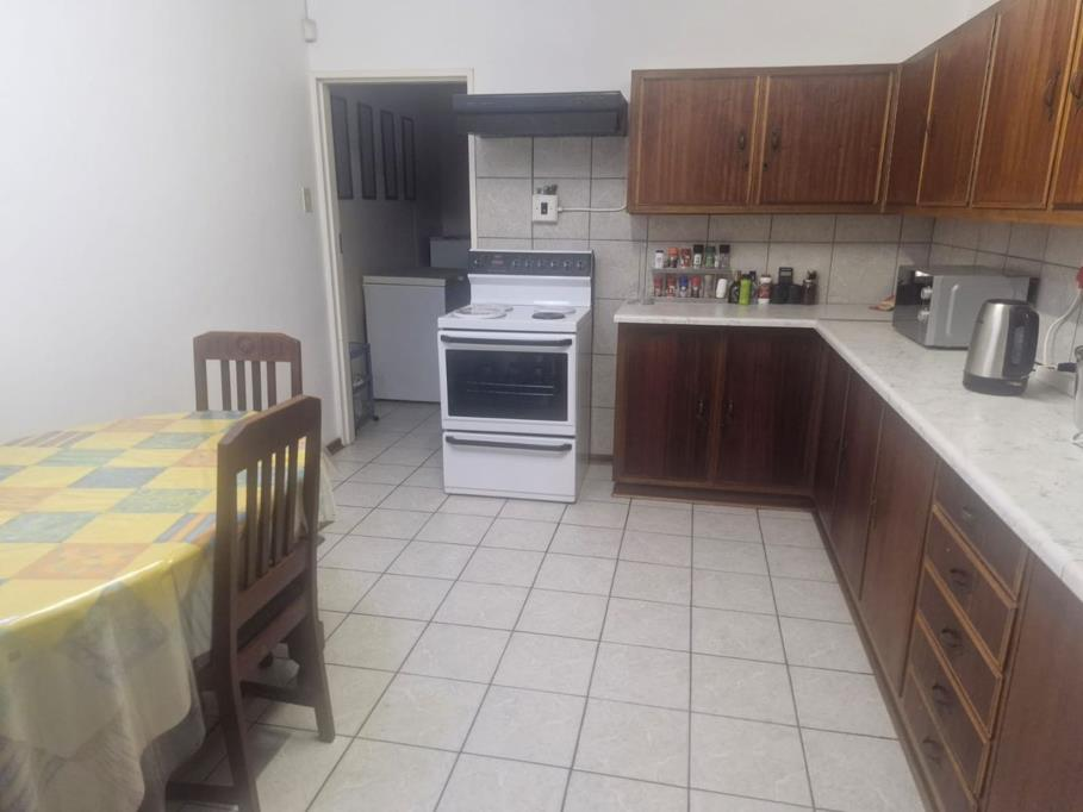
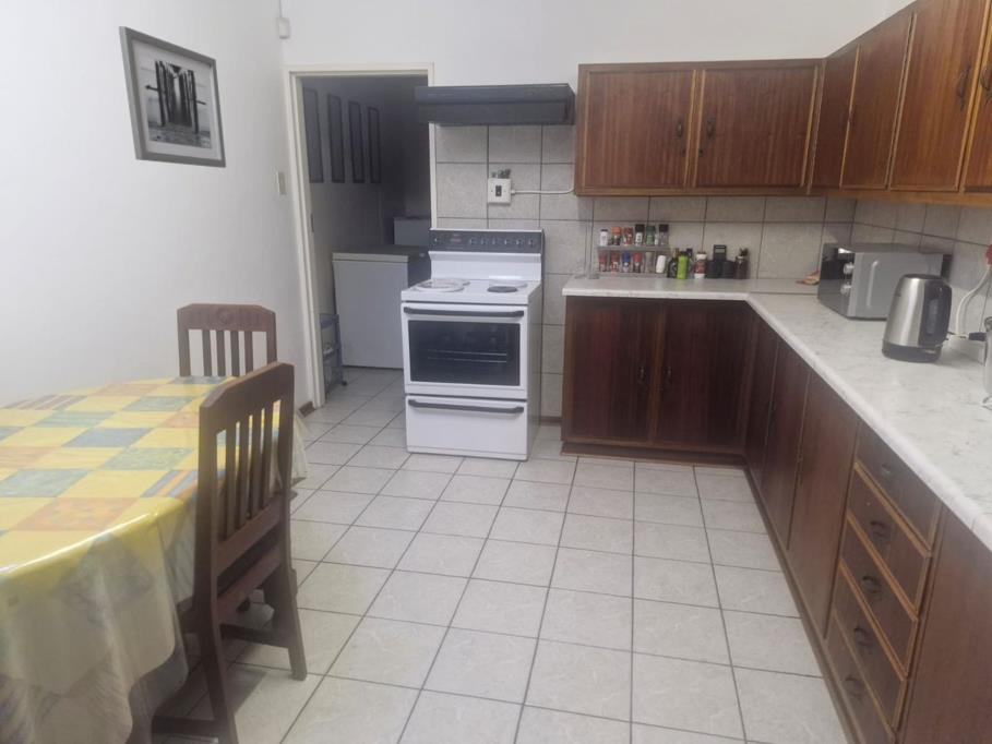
+ wall art (178, 105)
